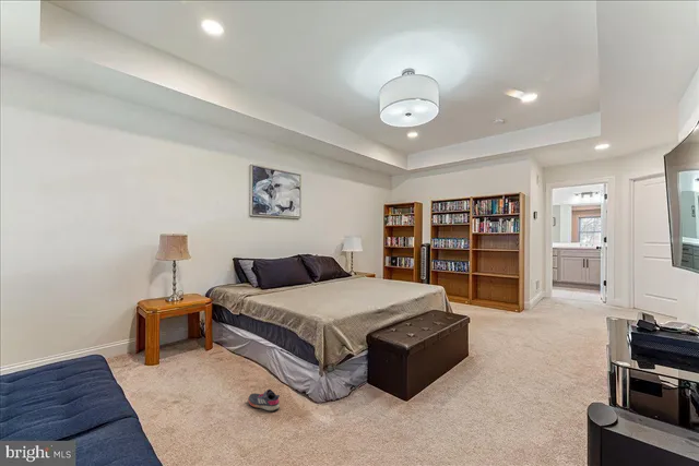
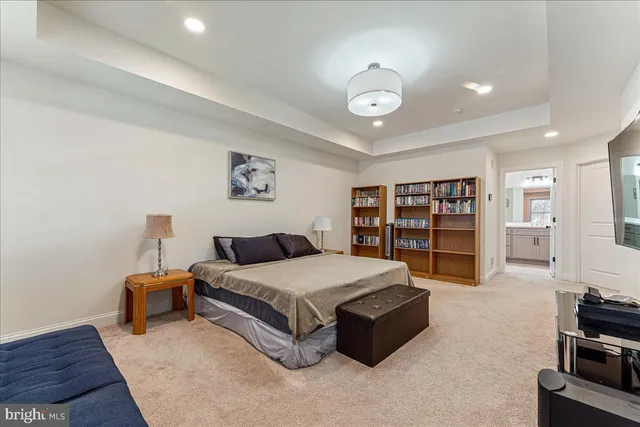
- shoe (263, 397)
